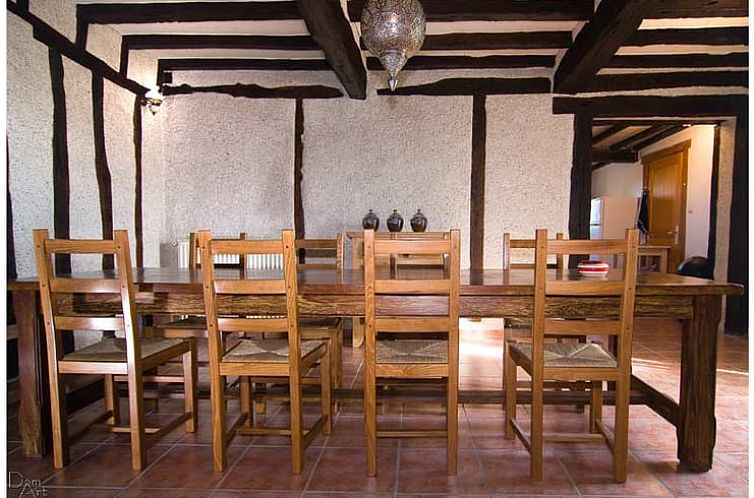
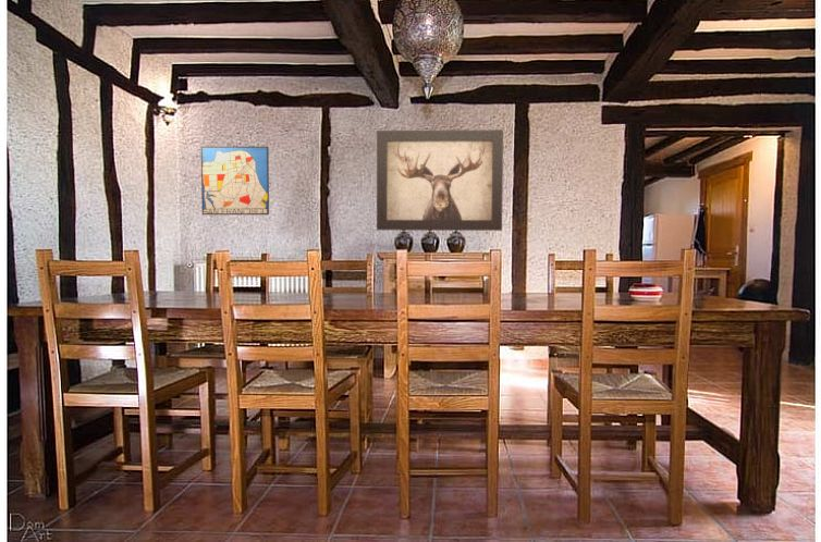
+ wall art (439, 181)
+ wall art (234, 181)
